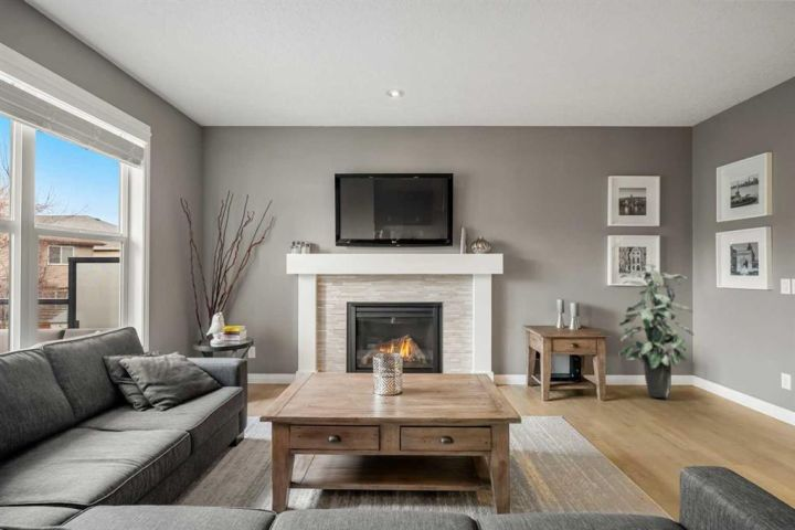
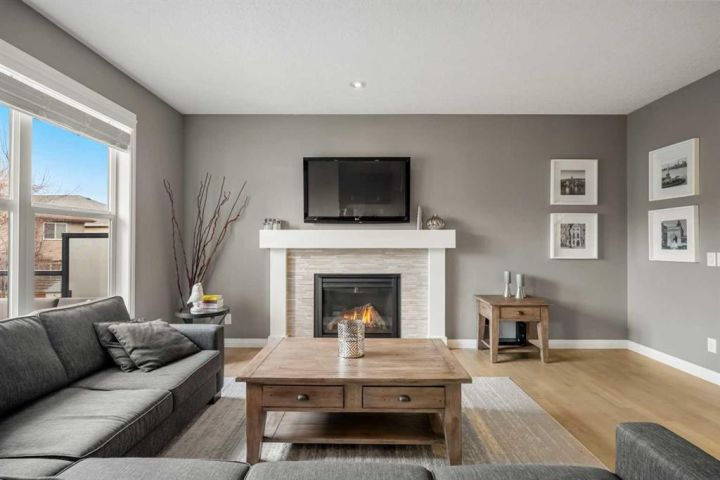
- indoor plant (651, 329)
